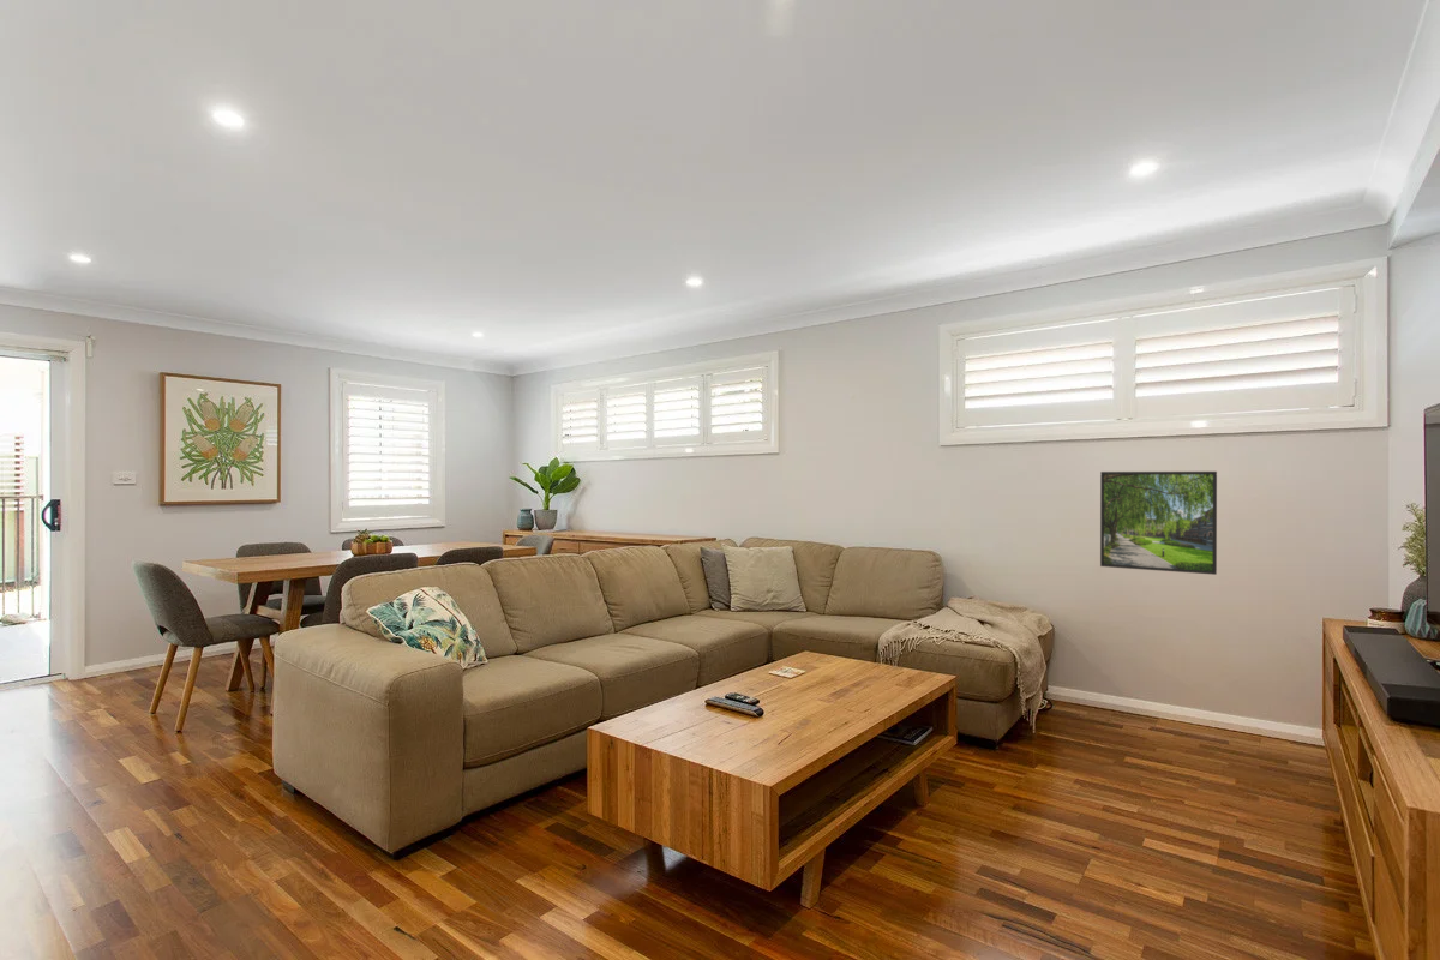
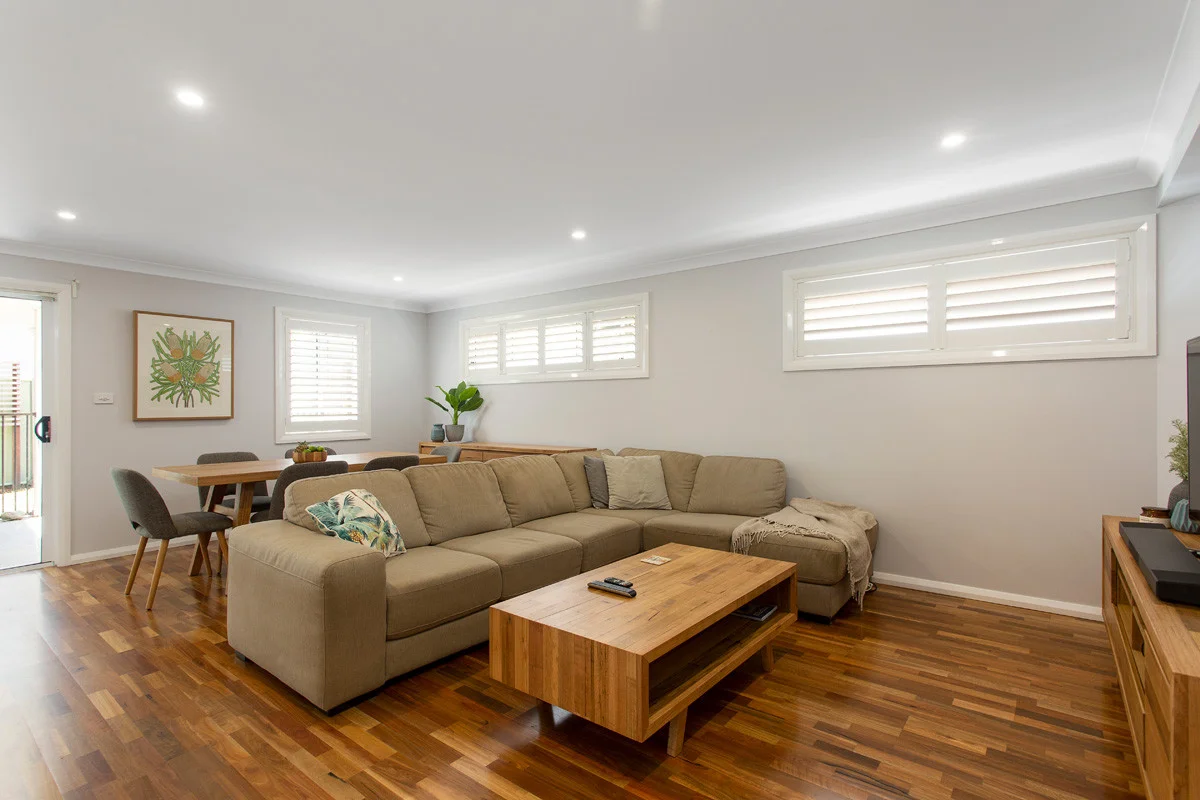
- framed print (1156, 521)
